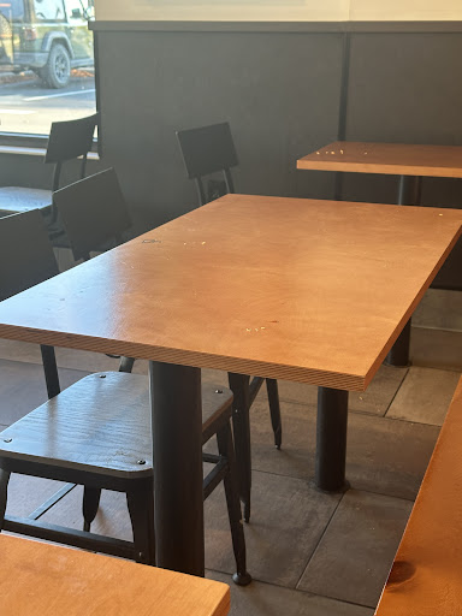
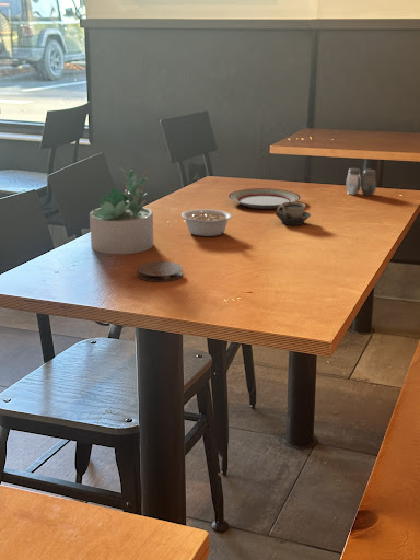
+ cup (292, 213)
+ salt and pepper shaker (360, 180)
+ plate (264, 199)
+ succulent plant (119, 207)
+ coaster (160, 271)
+ legume (208, 222)
